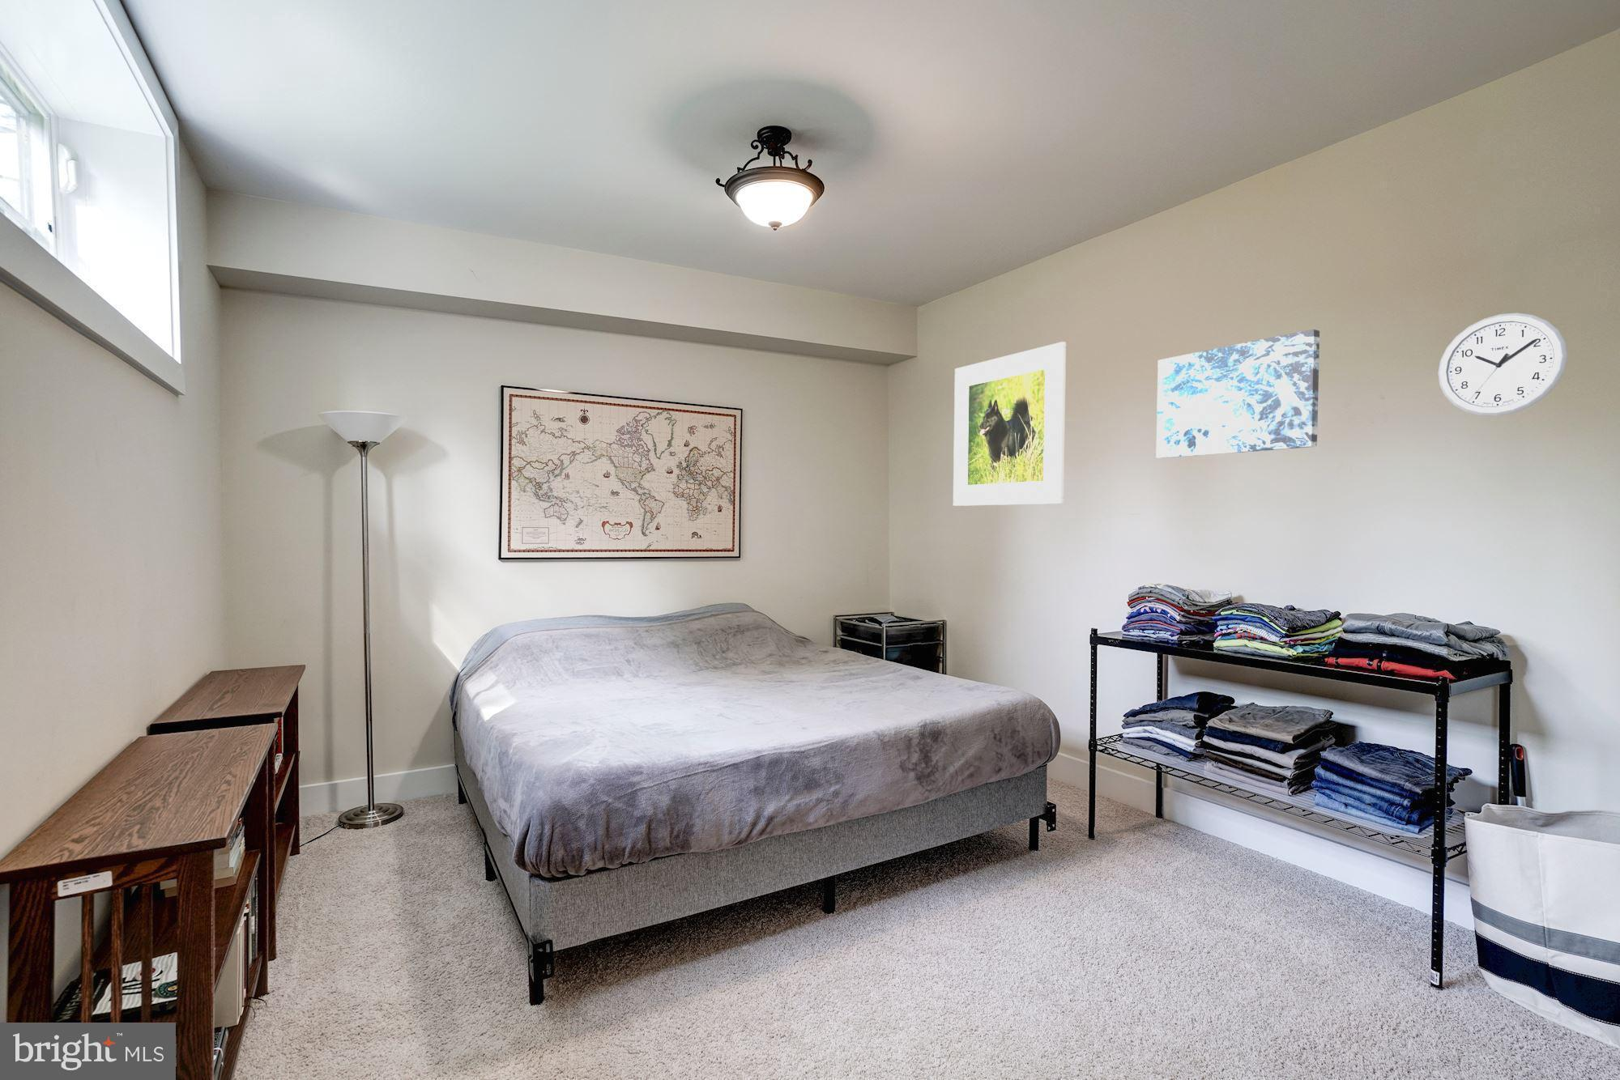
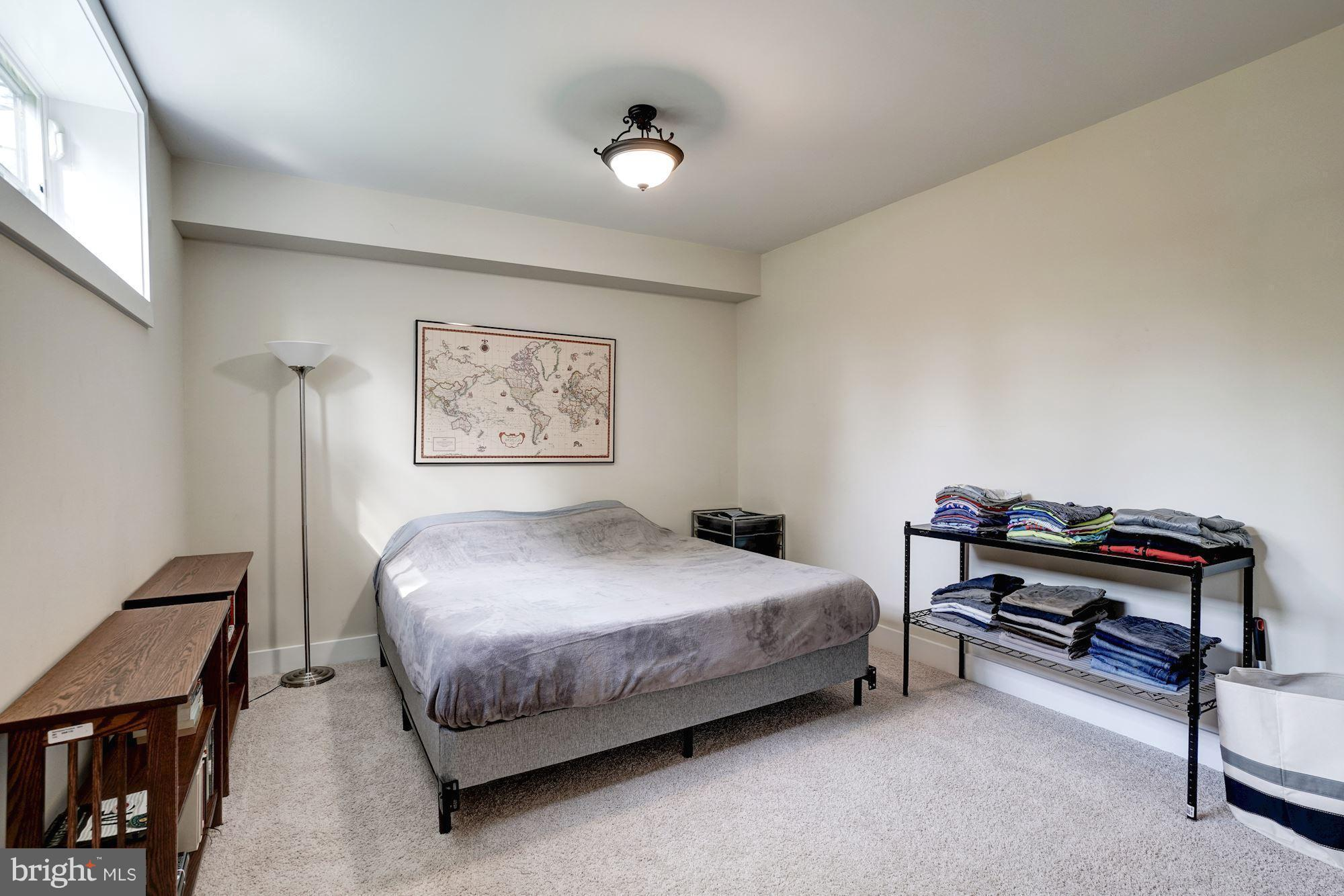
- wall clock (1498, 364)
- wall art (1231, 399)
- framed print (1004, 430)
